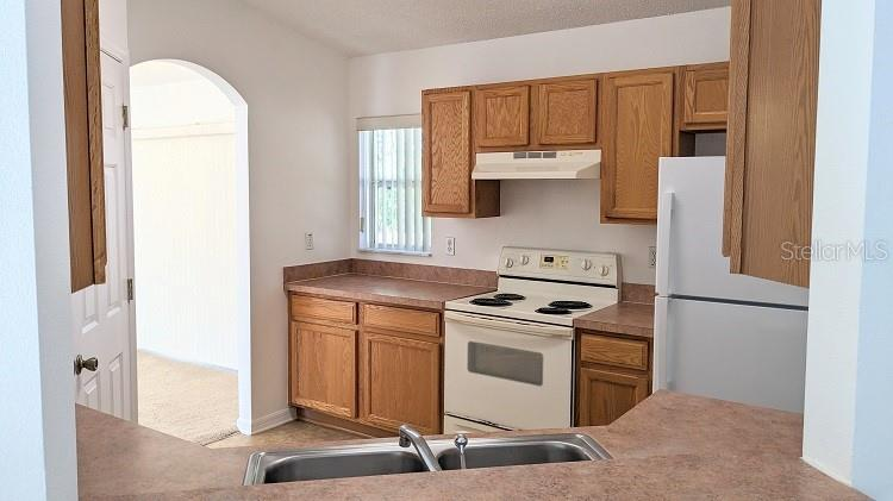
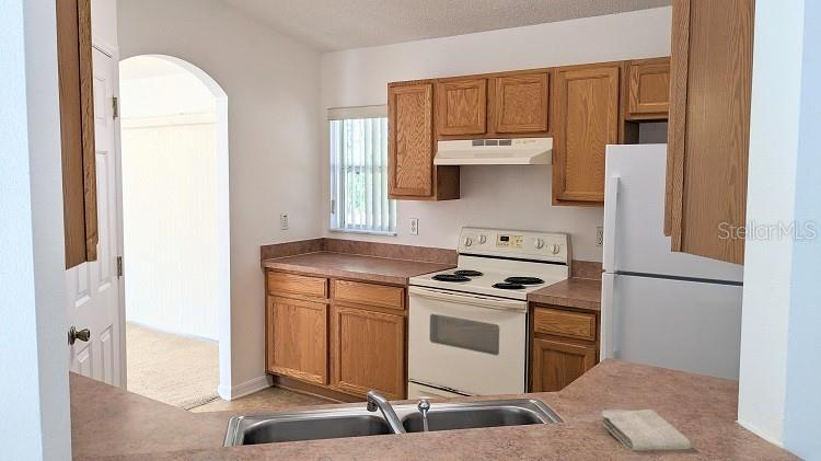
+ washcloth (641, 428)
